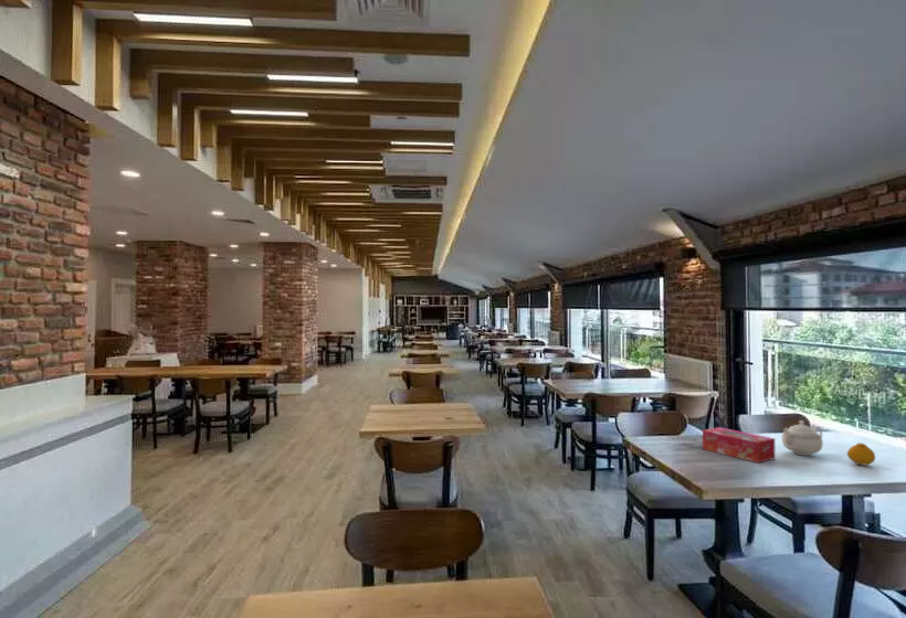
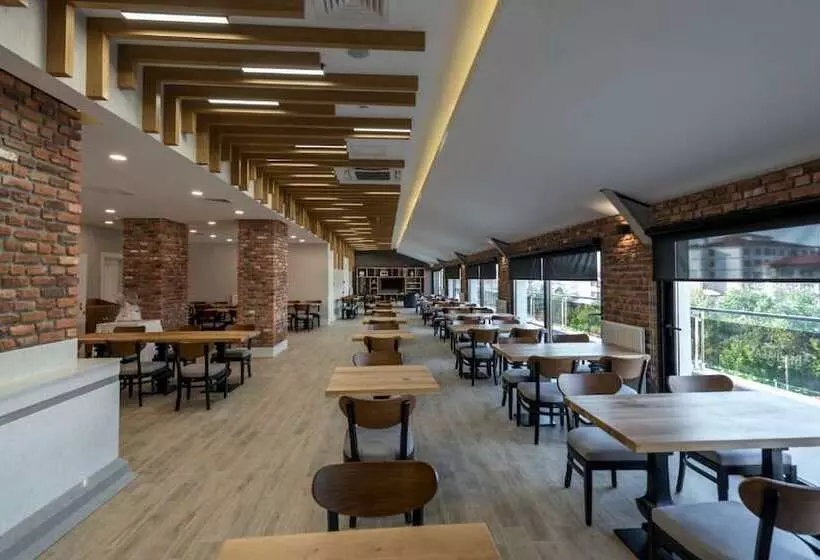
- tissue box (737, 444)
- teapot (802, 437)
- fruit (861, 454)
